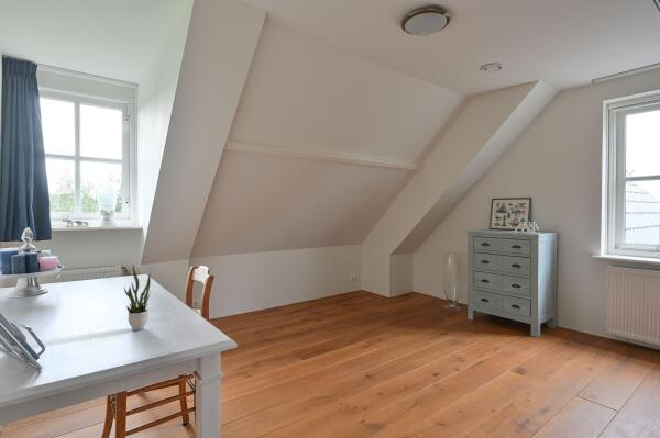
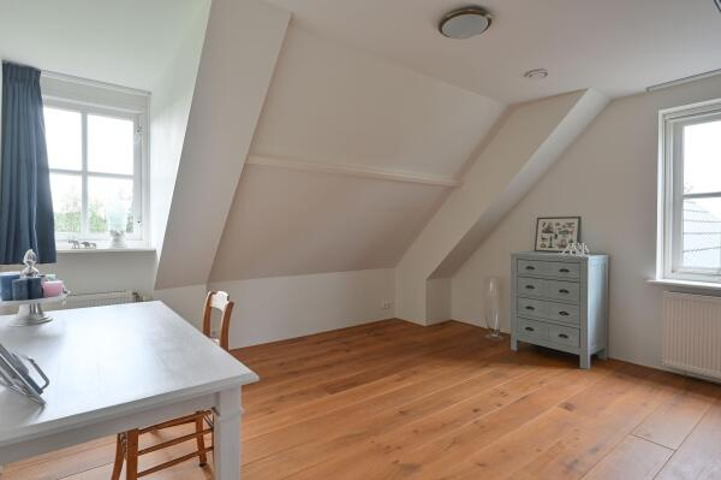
- potted plant (136, 293)
